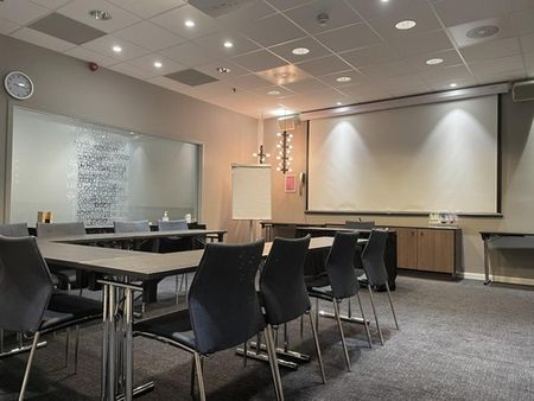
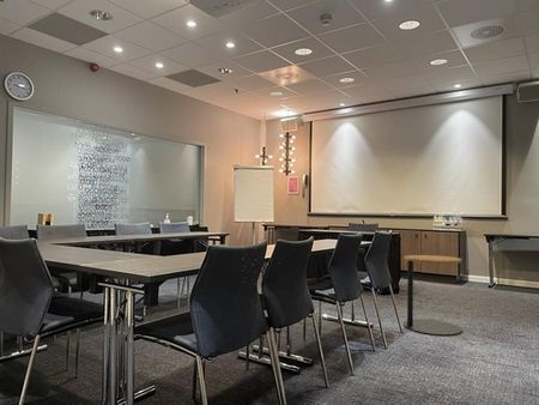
+ side table (412, 292)
